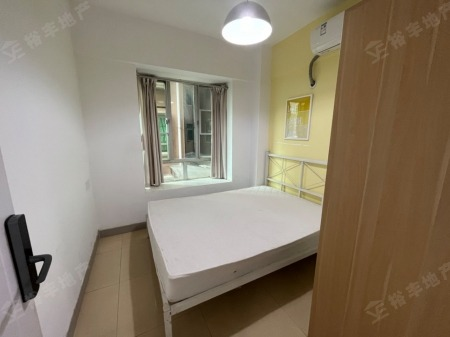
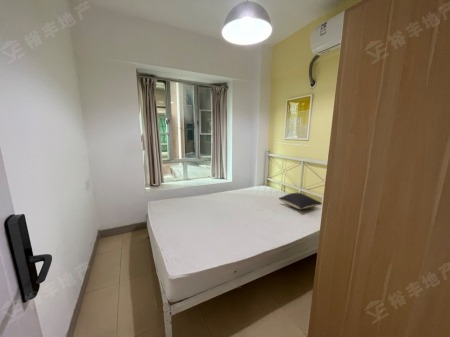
+ pillow (299, 201)
